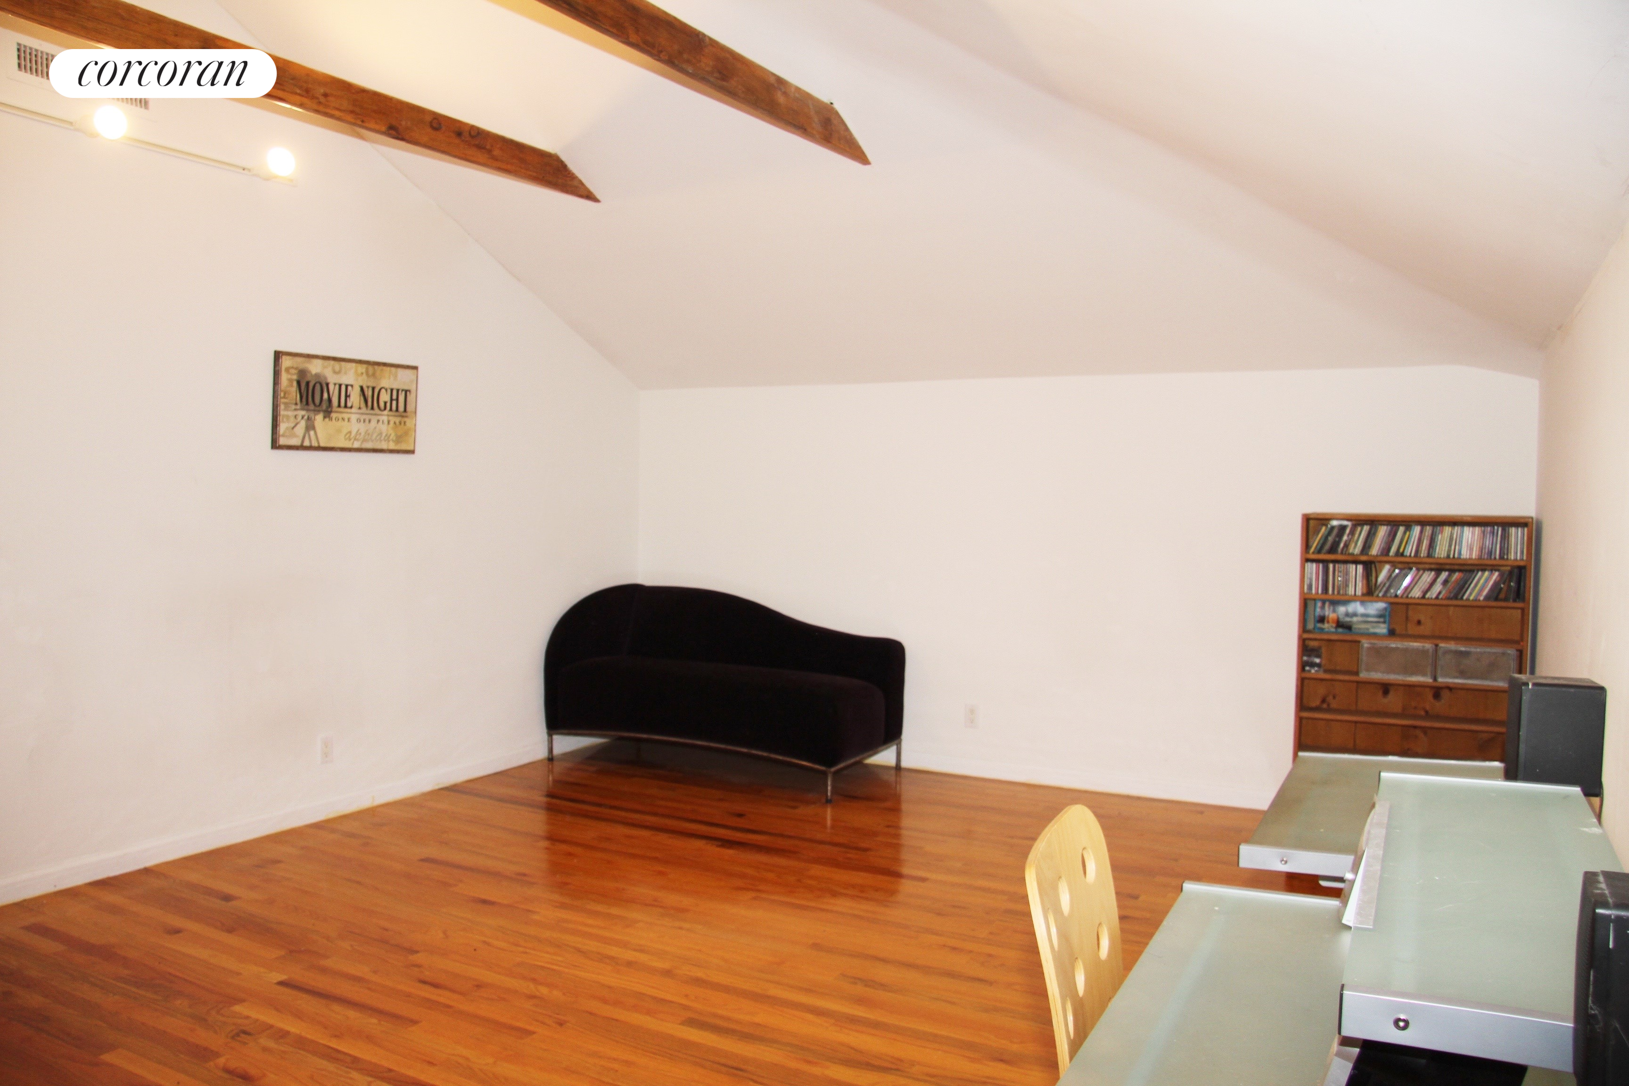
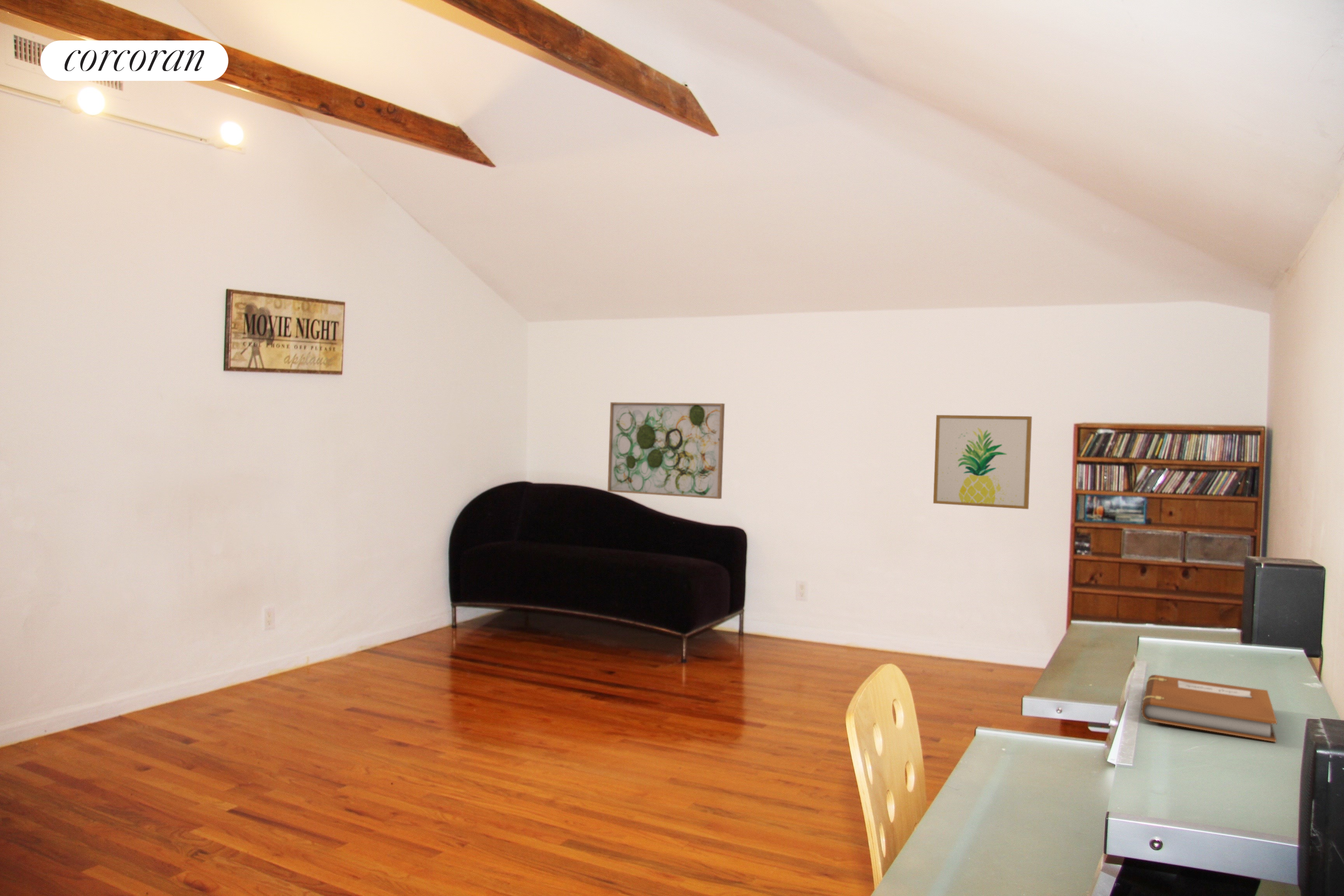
+ wall art (981, 461)
+ wall art (663, 449)
+ notebook (1206, 704)
